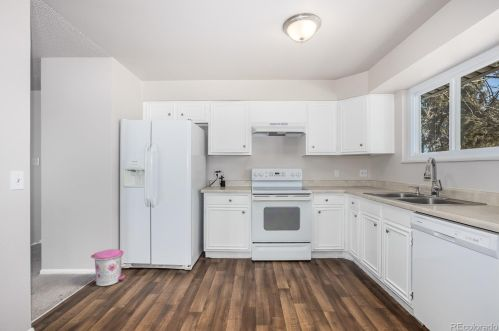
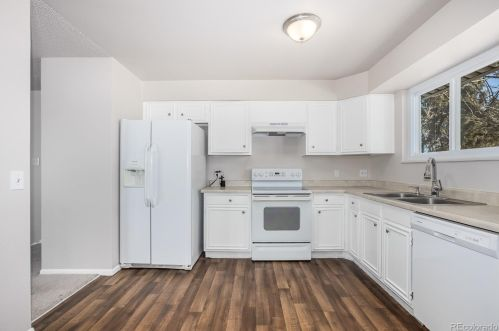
- trash can (108, 266)
